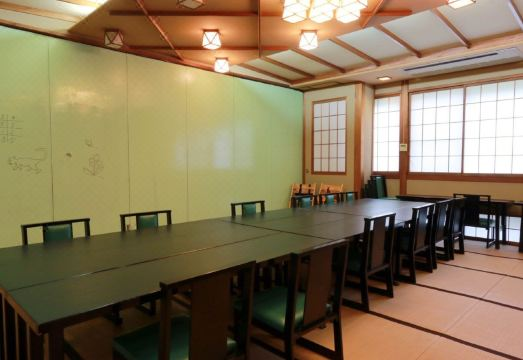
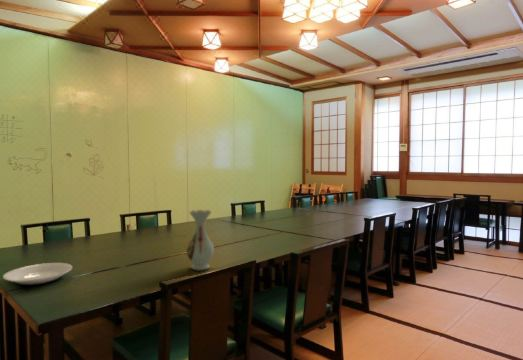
+ vase (200, 239)
+ plate (39, 275)
